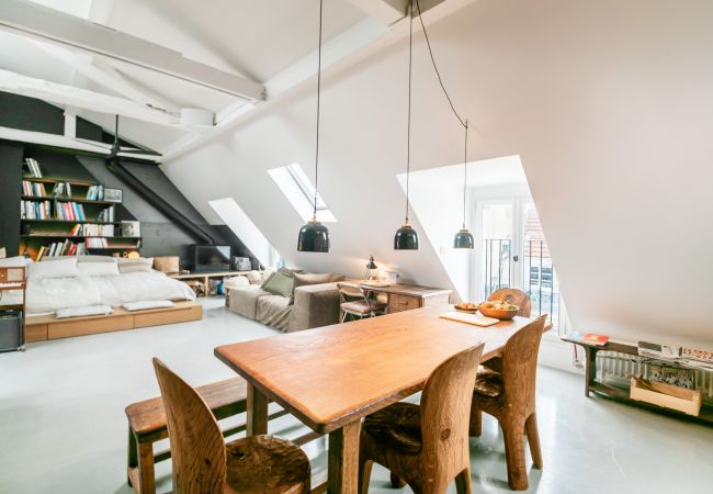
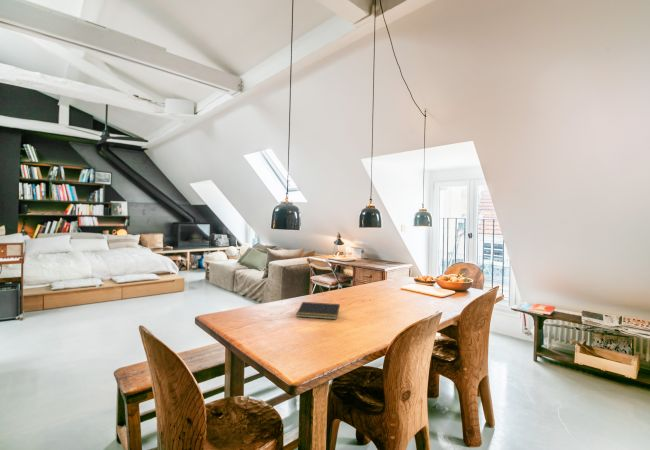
+ notepad (318, 310)
